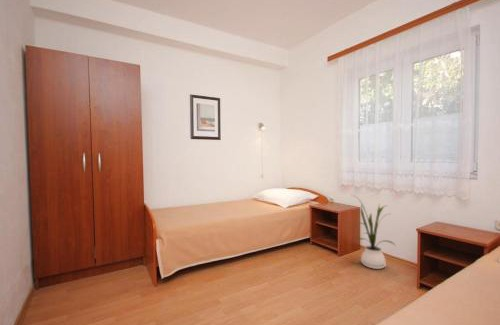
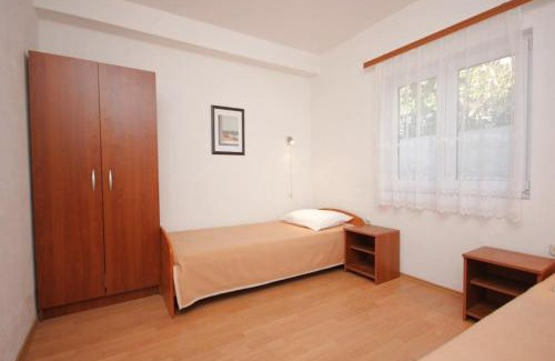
- house plant (370, 230)
